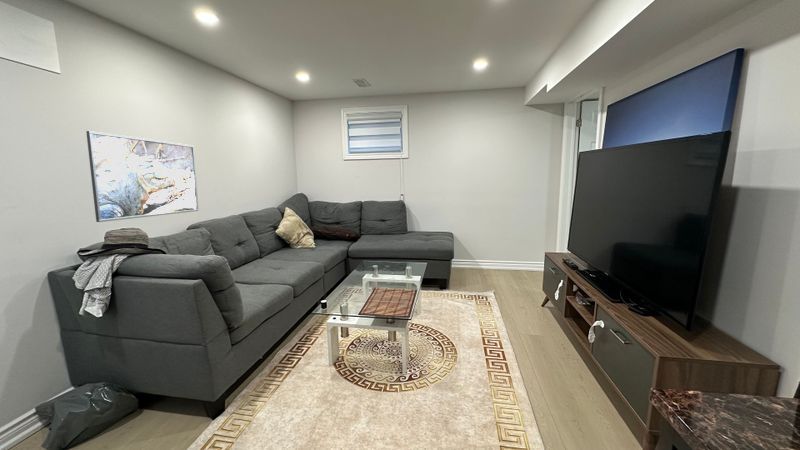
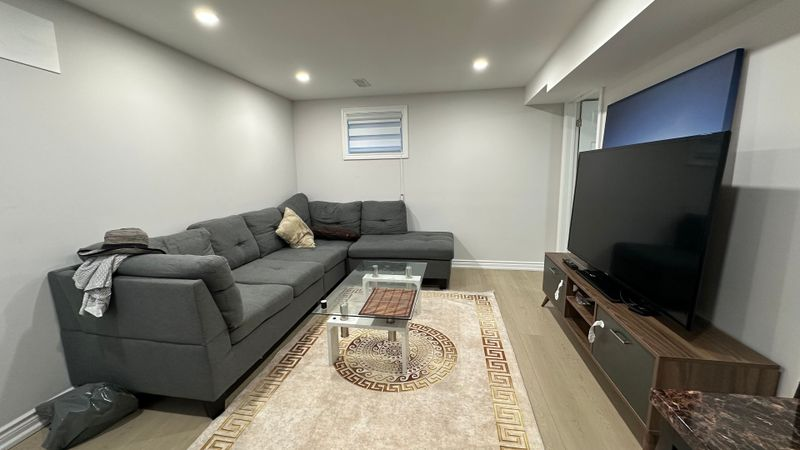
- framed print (152, 178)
